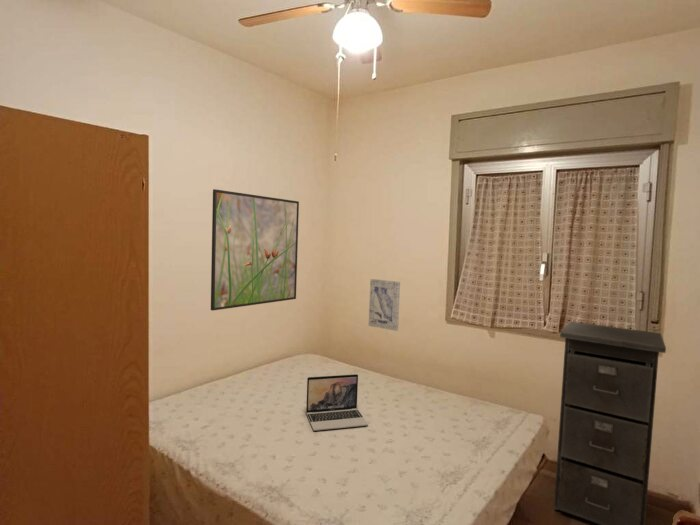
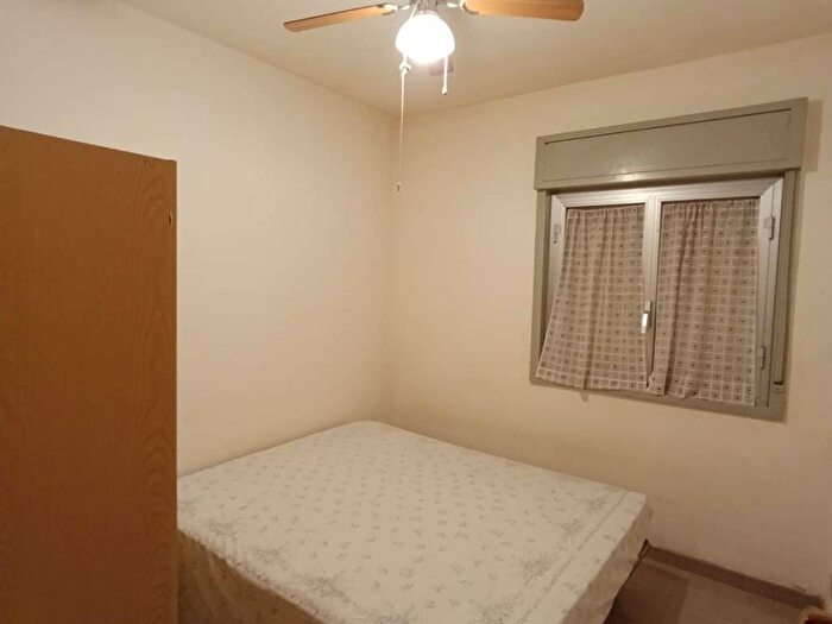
- laptop (337, 401)
- wall art (383, 304)
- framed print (259, 250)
- filing cabinet (604, 422)
